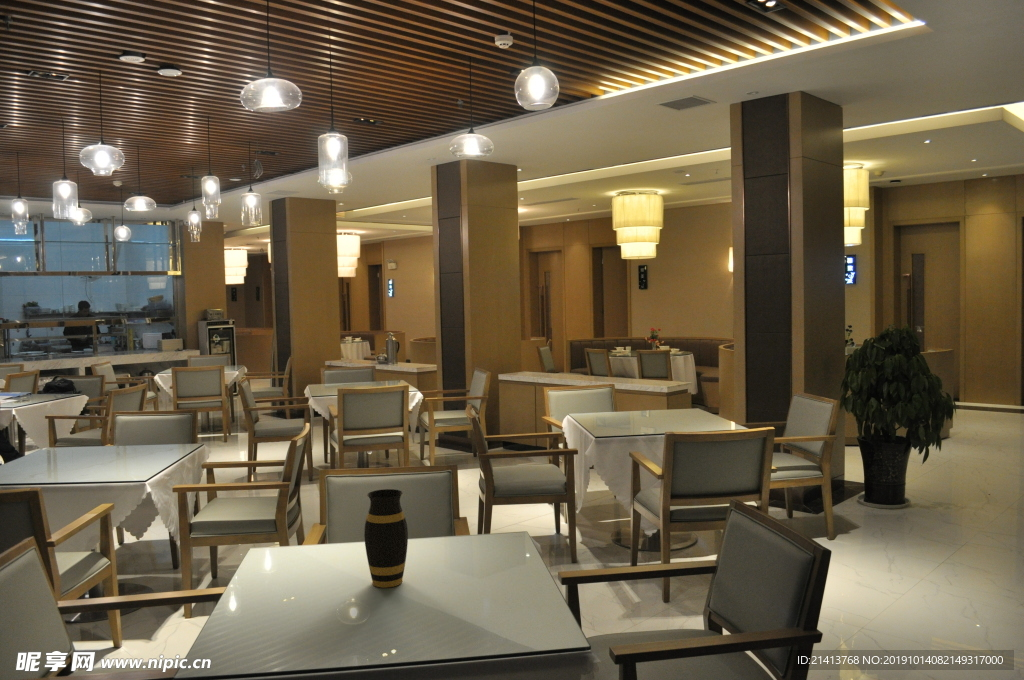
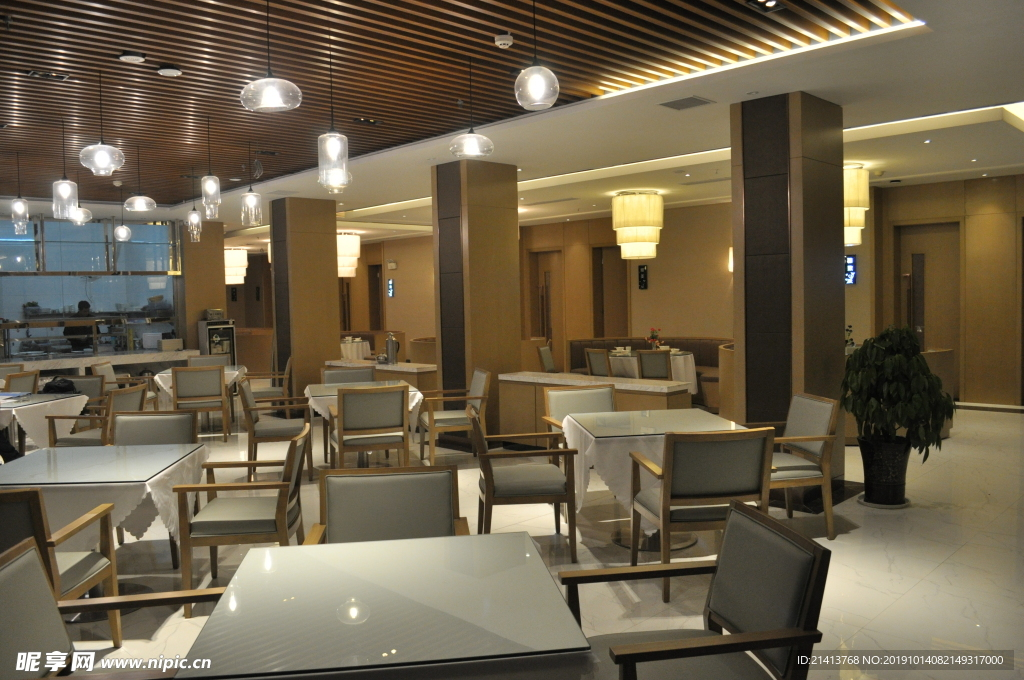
- vase (386, 537)
